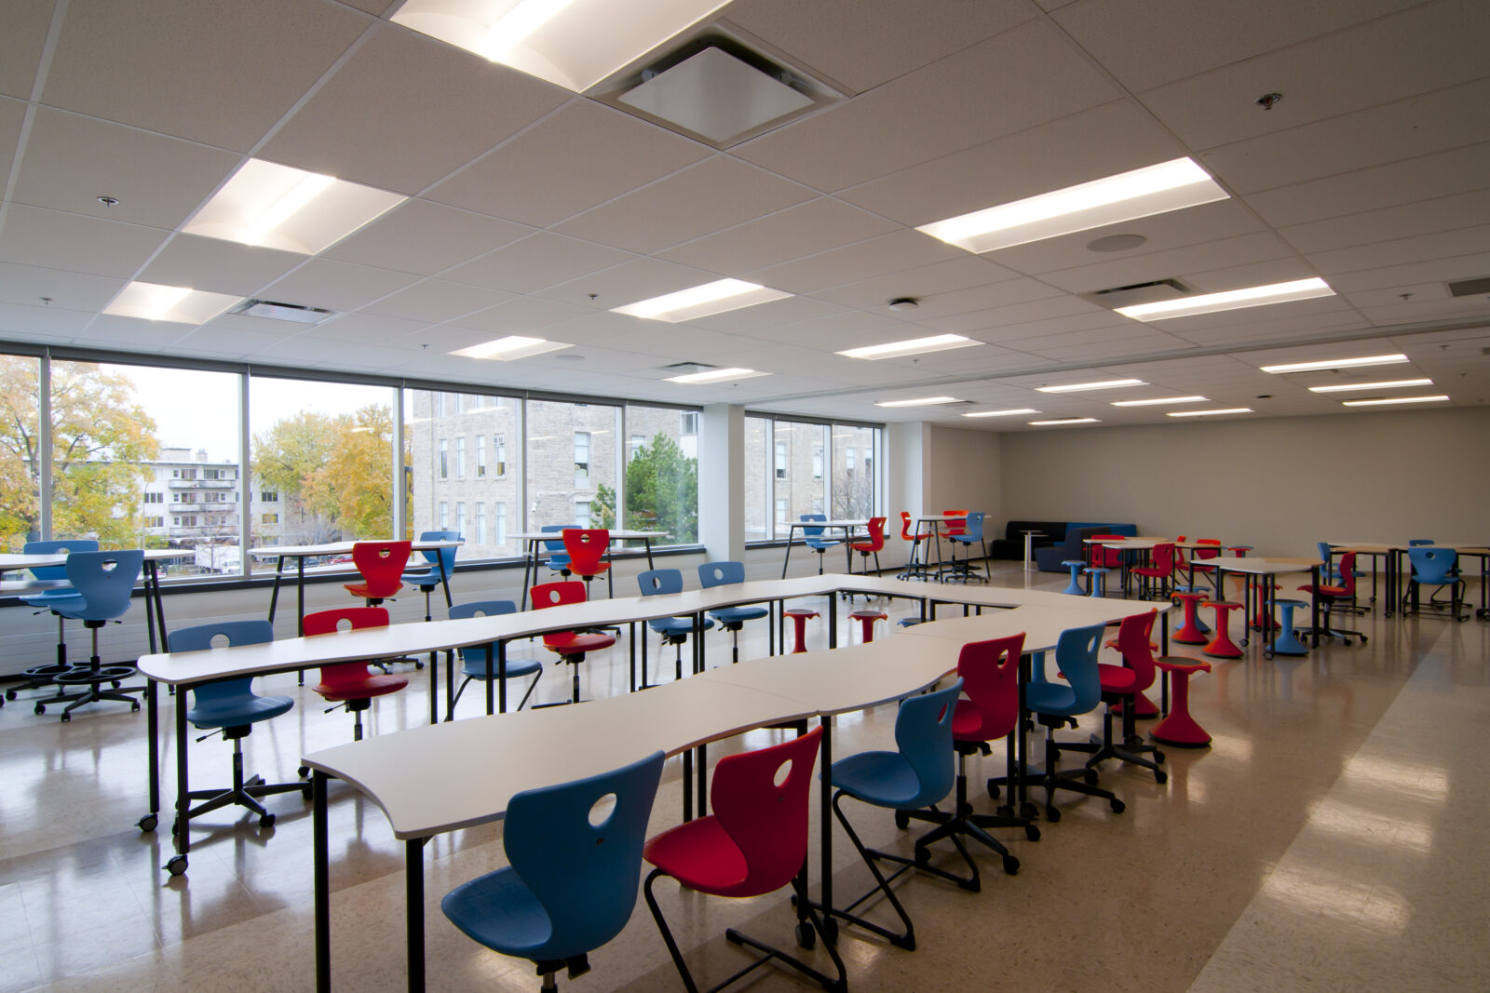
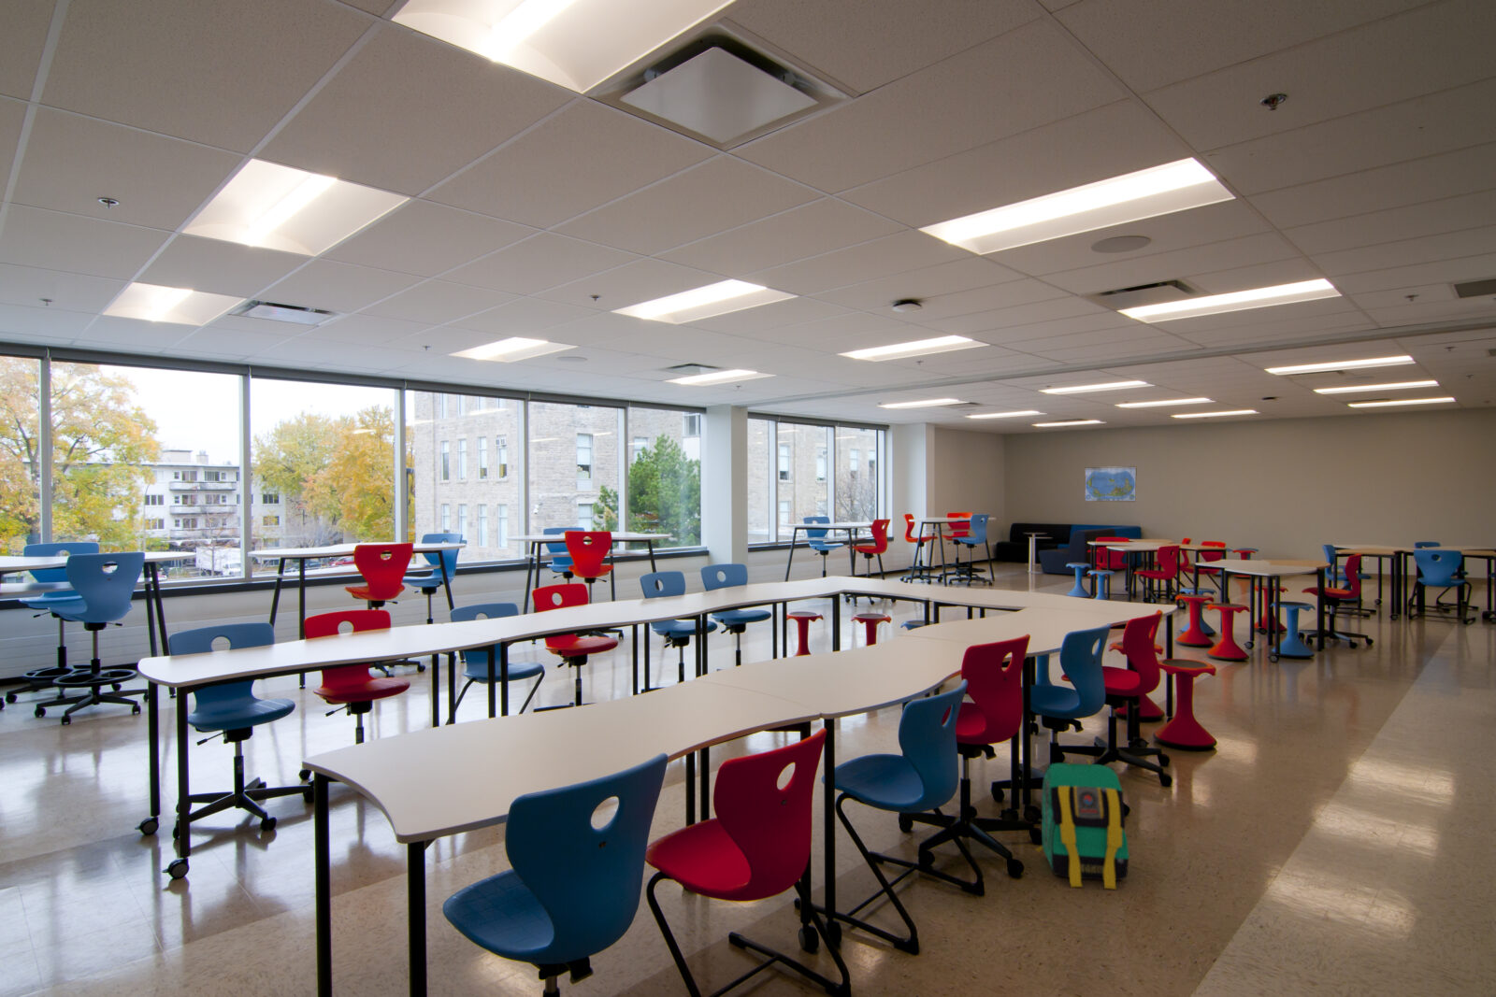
+ backpack (1082, 813)
+ world map (1110, 484)
